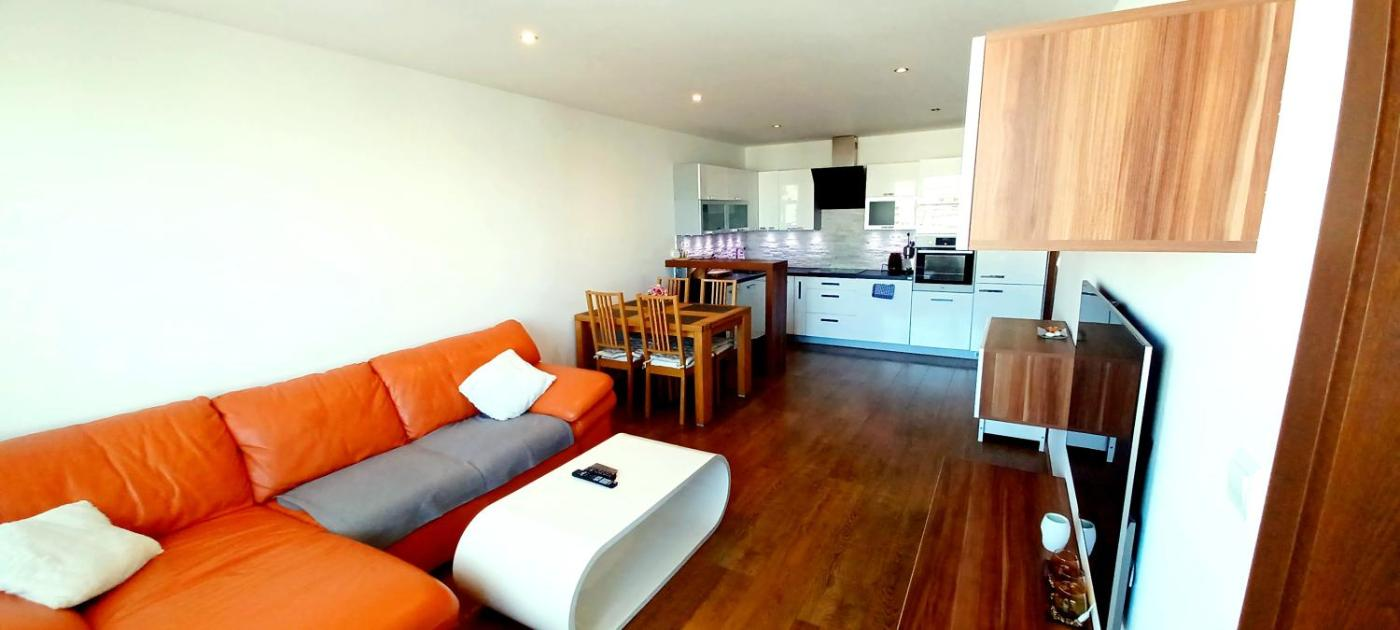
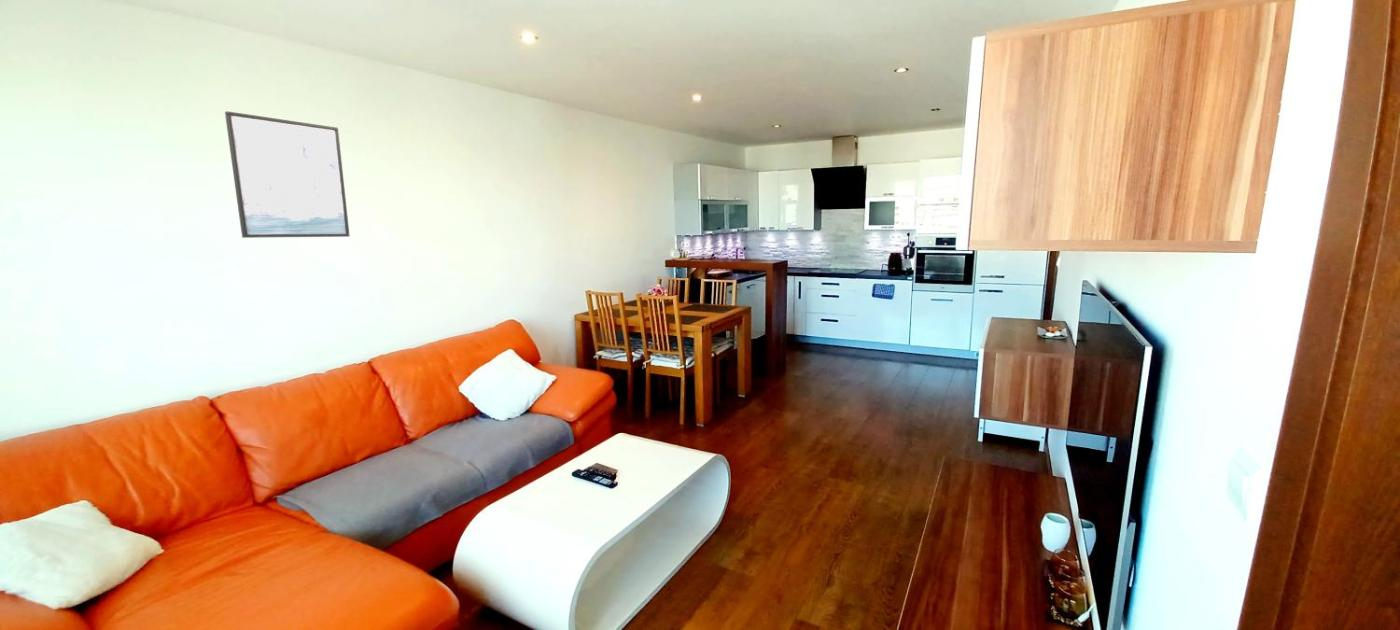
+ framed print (292, 179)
